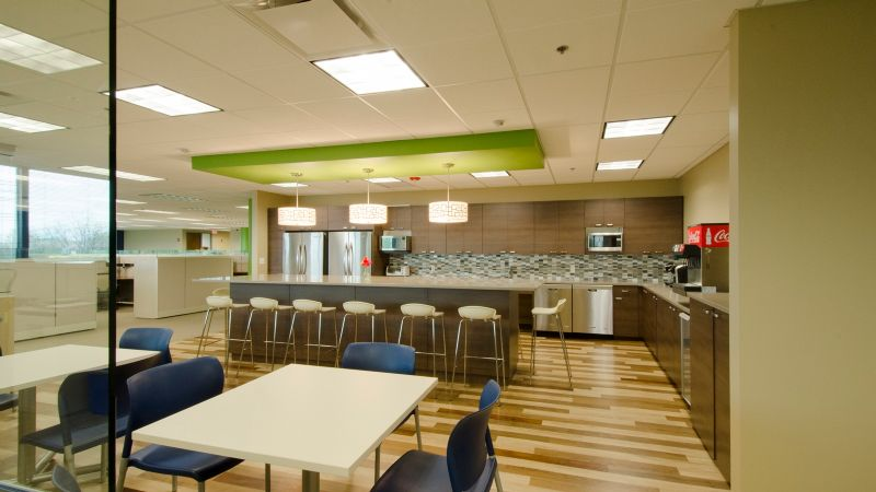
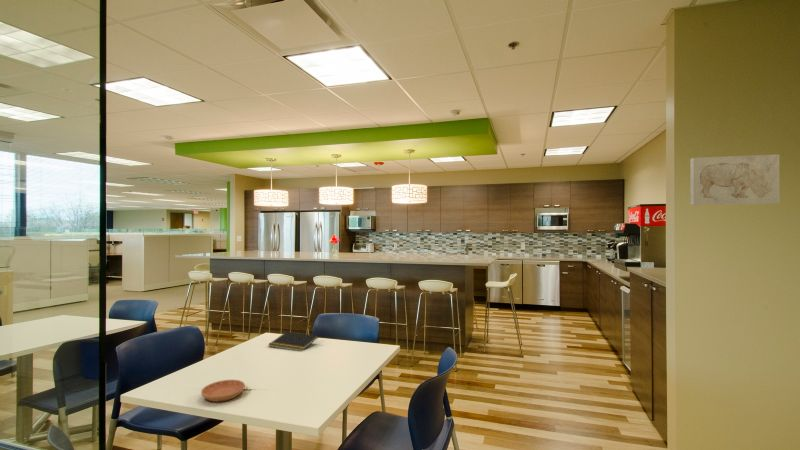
+ wall art (733, 180)
+ saucer (223, 391)
+ notepad (293, 341)
